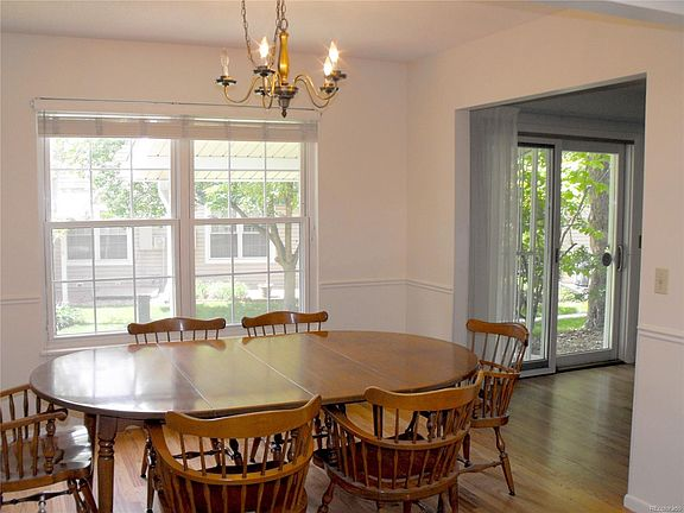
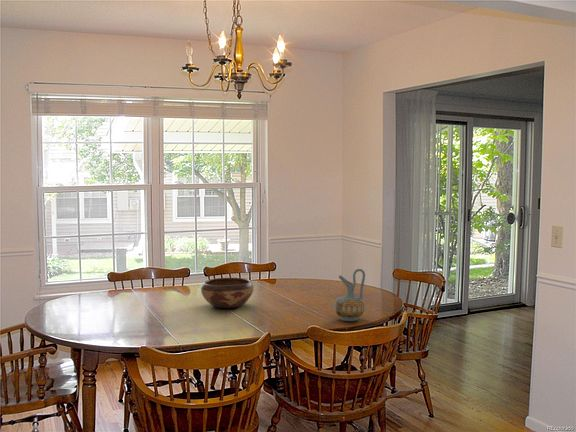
+ decorative bowl (227, 293)
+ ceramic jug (349, 294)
